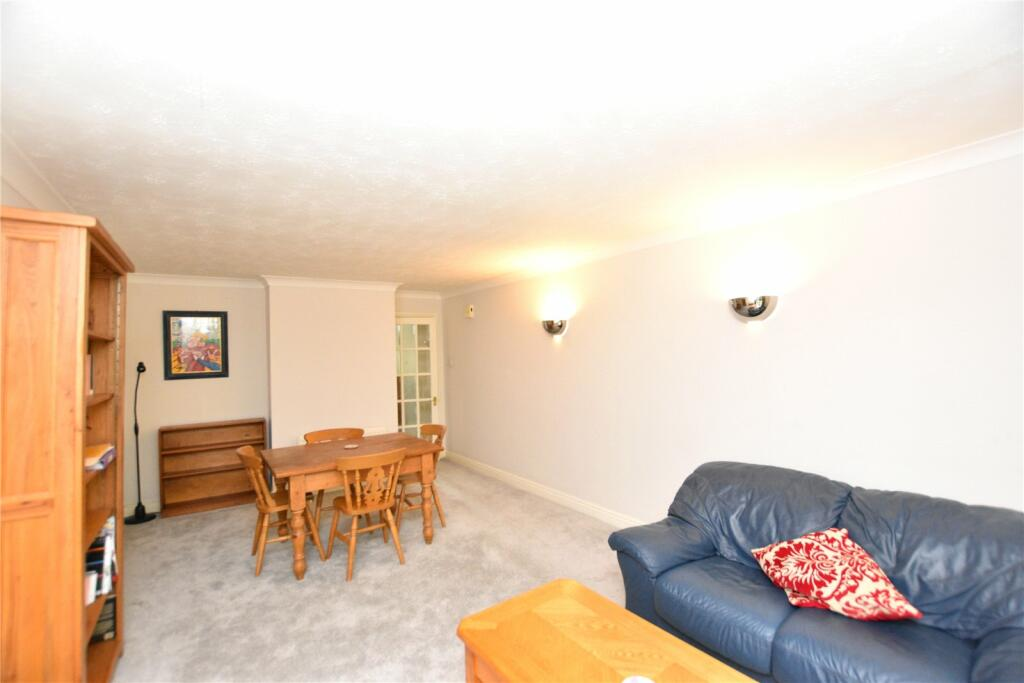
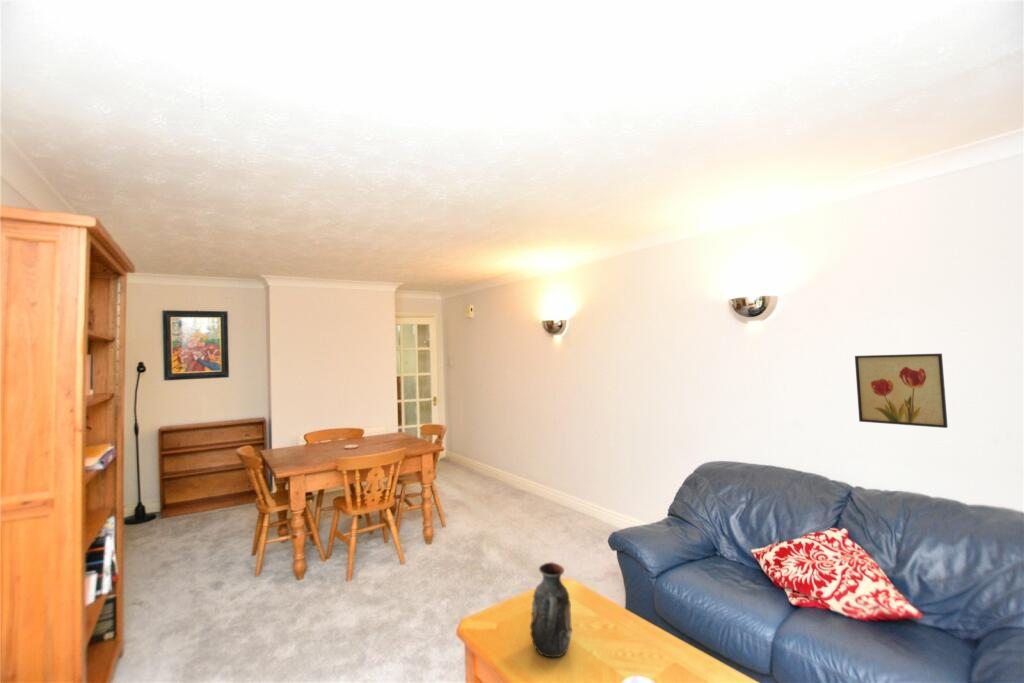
+ decorative vase (549, 610)
+ wall art (898, 389)
